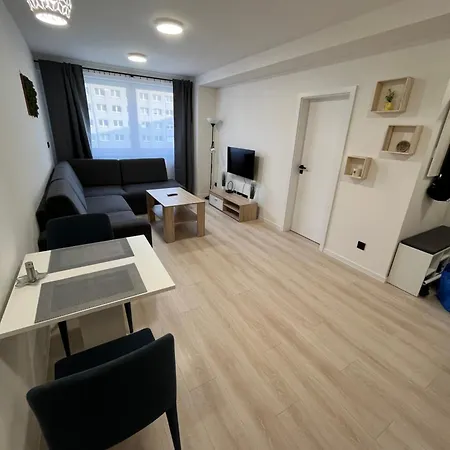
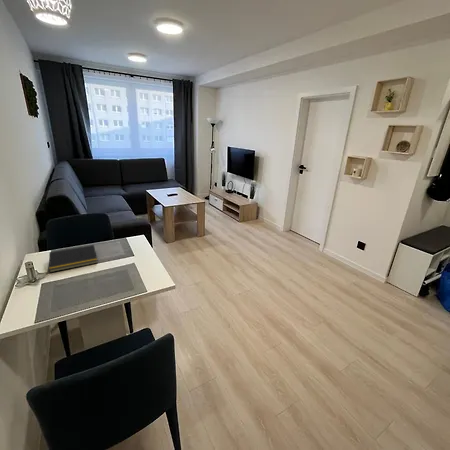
+ notepad (73, 257)
